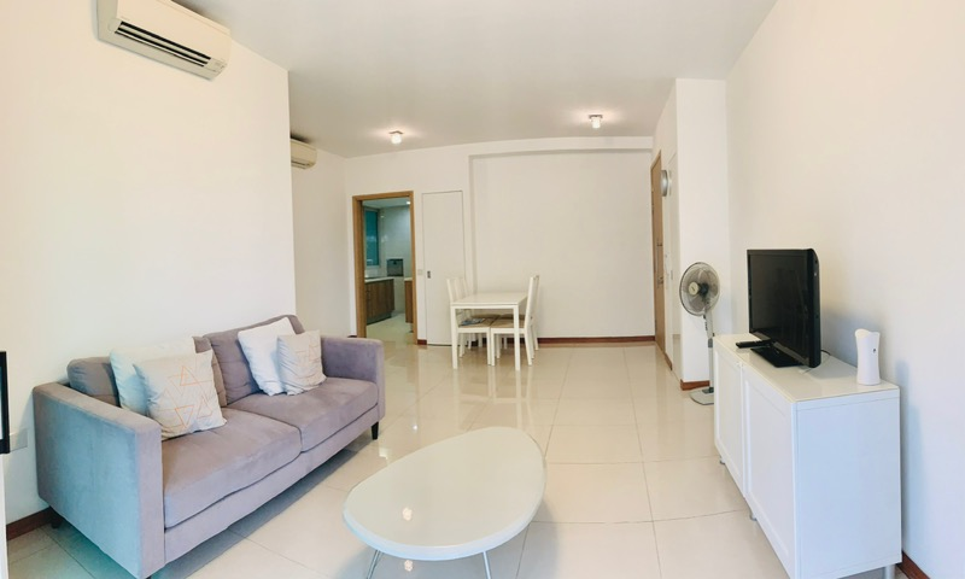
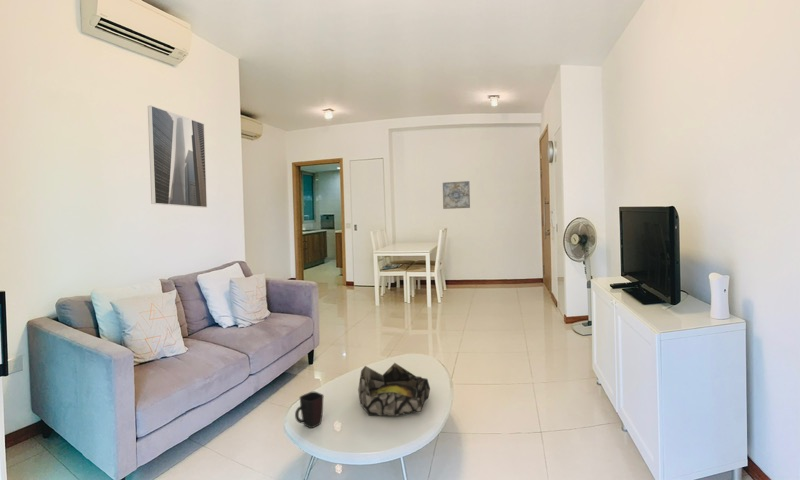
+ mug (310, 411)
+ decorative bowl (393, 386)
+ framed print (179, 160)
+ wall art (456, 195)
